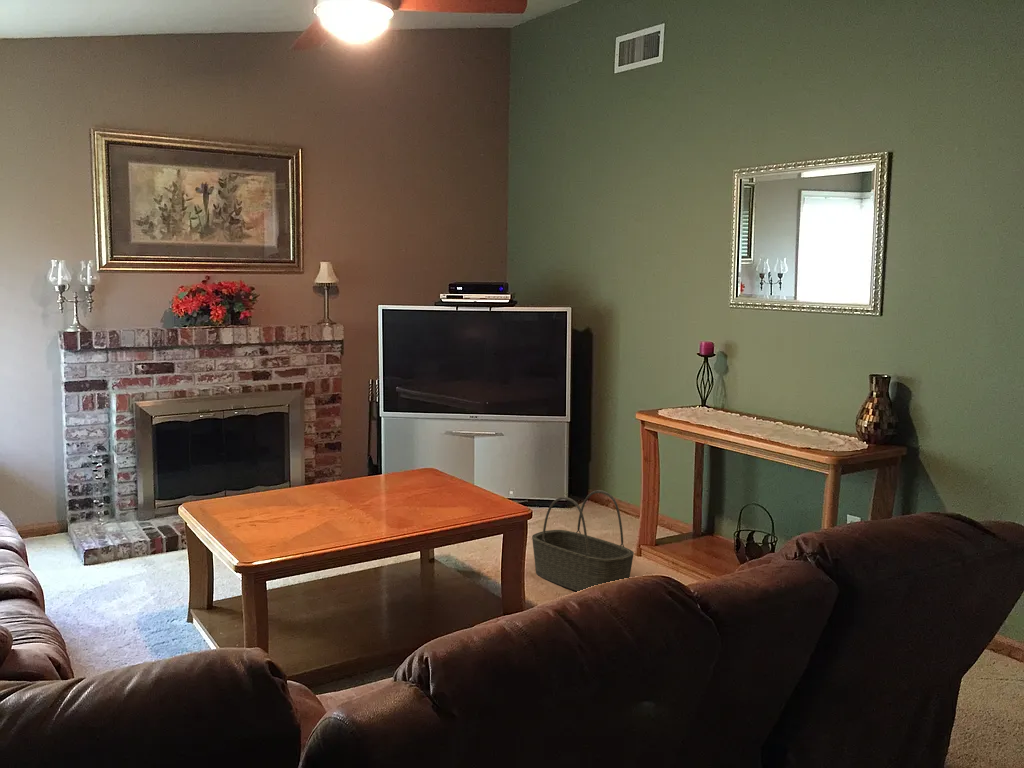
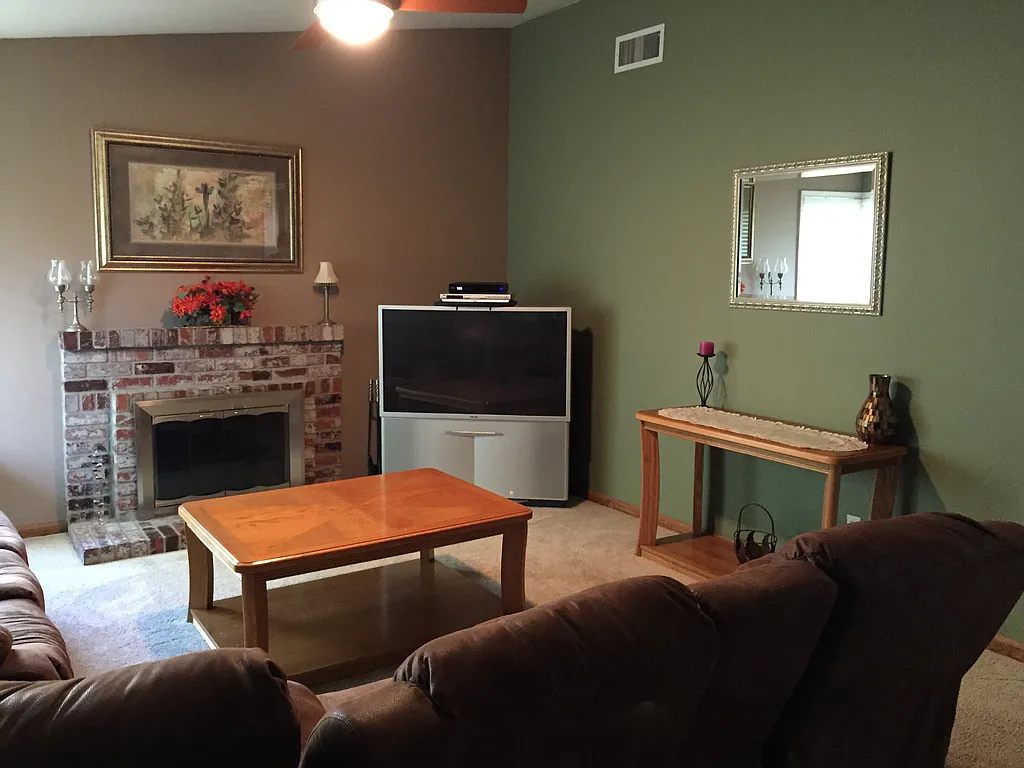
- basket (581, 537)
